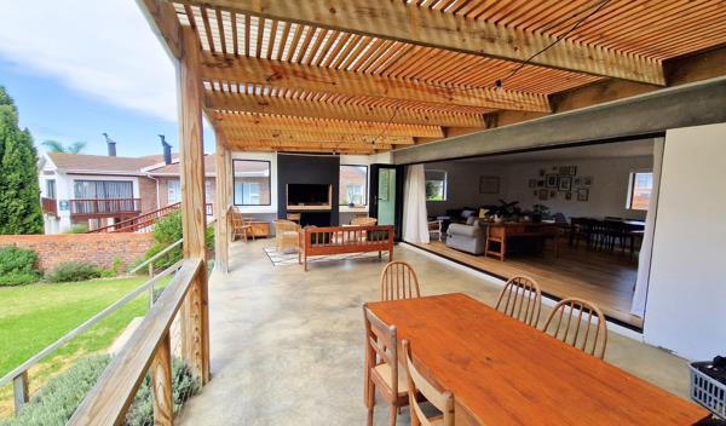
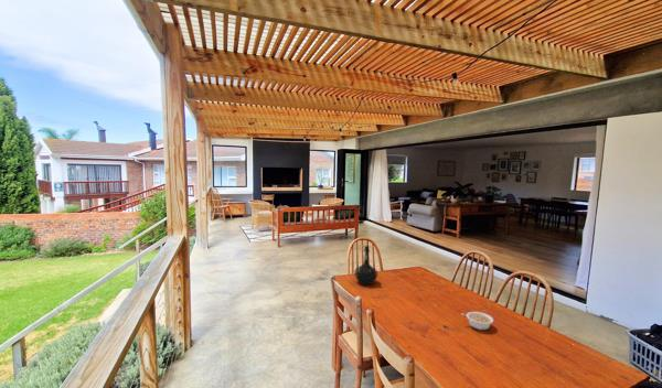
+ legume (478, 321)
+ bottle (366, 263)
